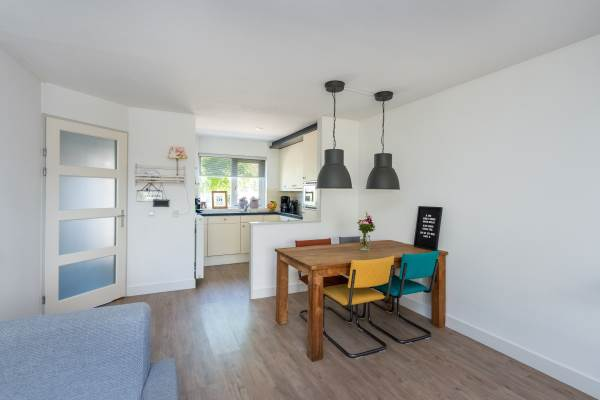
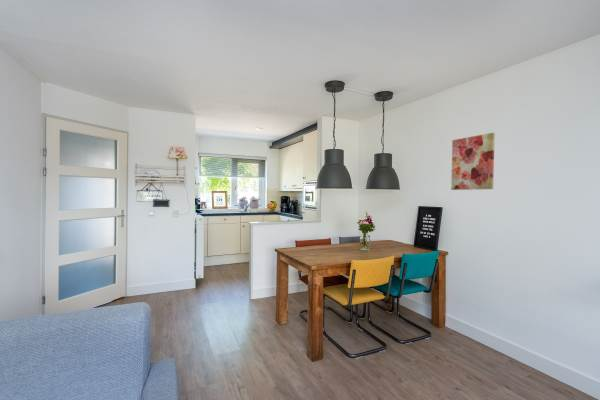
+ wall art (471, 163)
